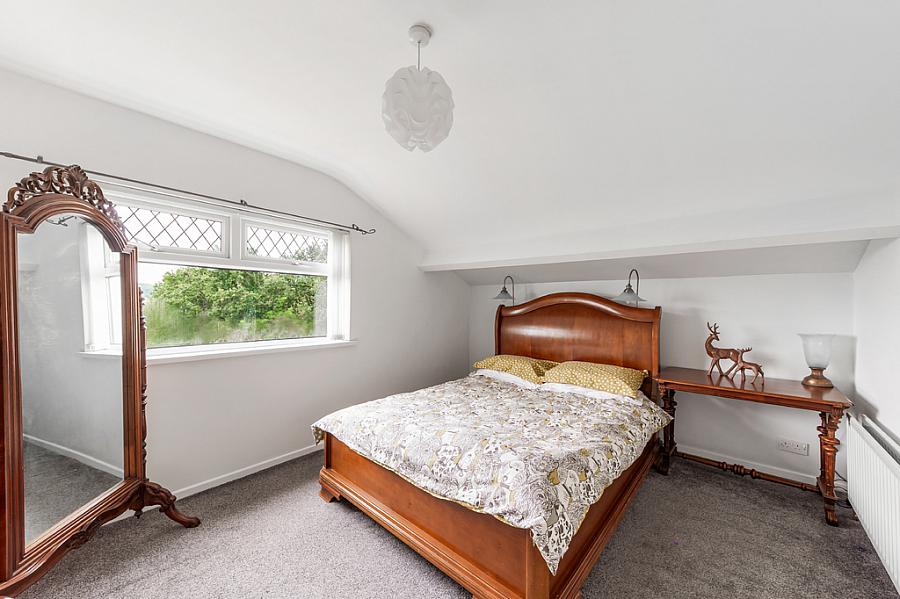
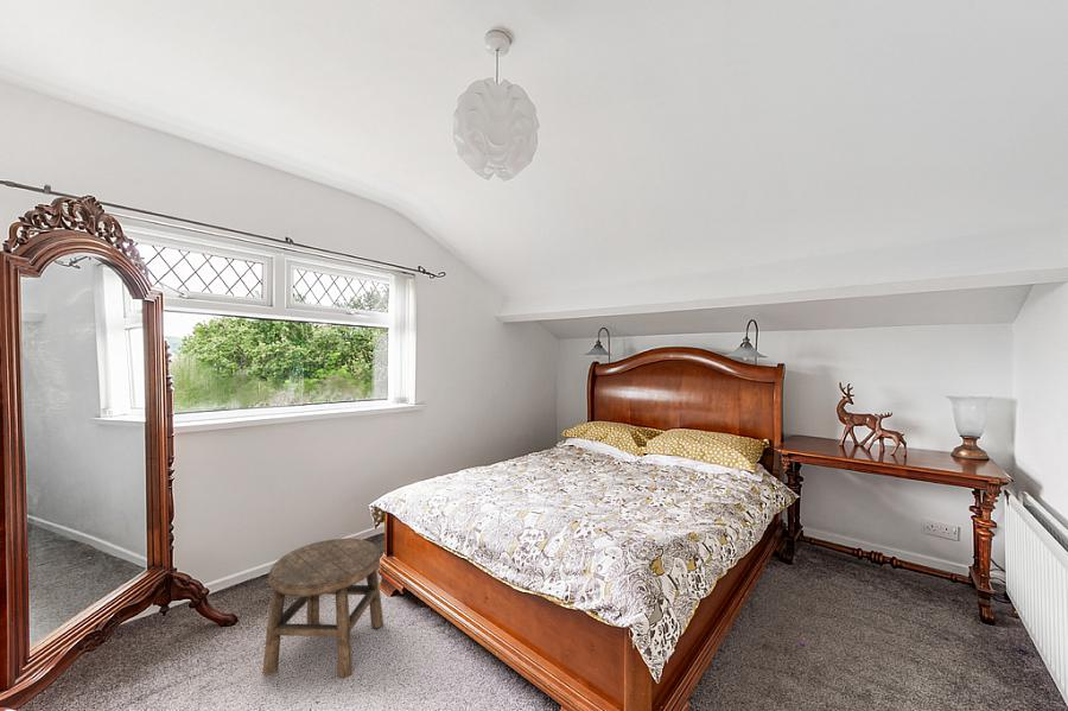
+ stool (328, 593)
